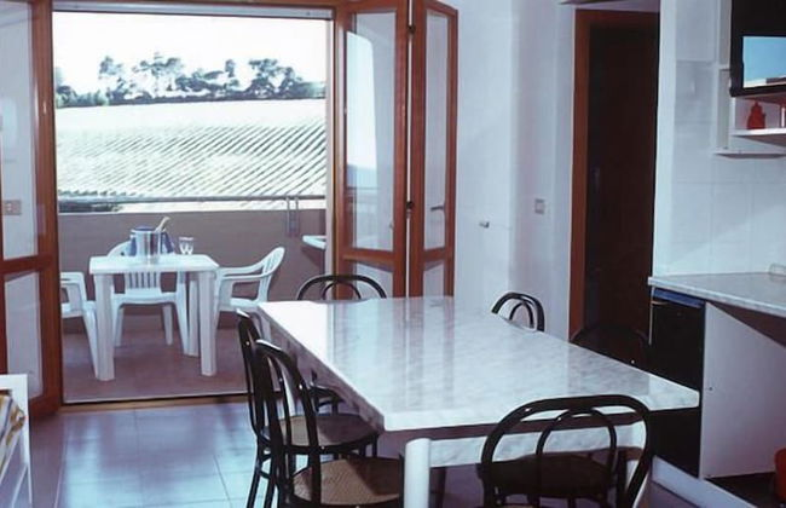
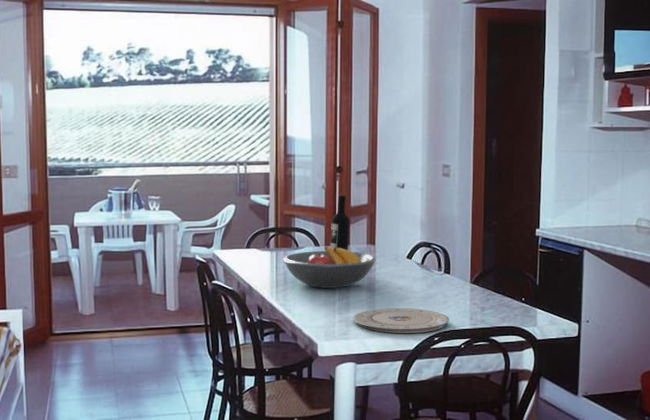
+ fruit bowl (329, 267)
+ plate (400, 320)
+ wine bottle (339, 230)
